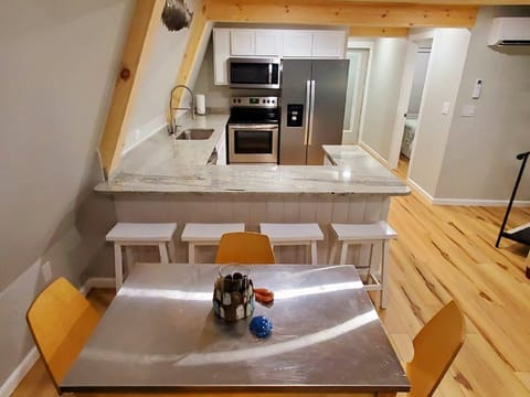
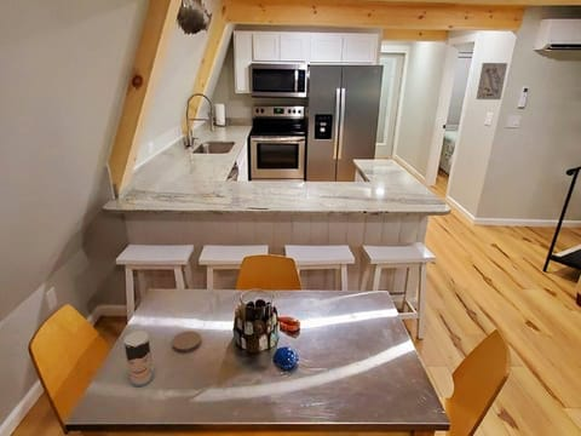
+ wall art (491, 81)
+ coaster (186, 340)
+ cup (139, 357)
